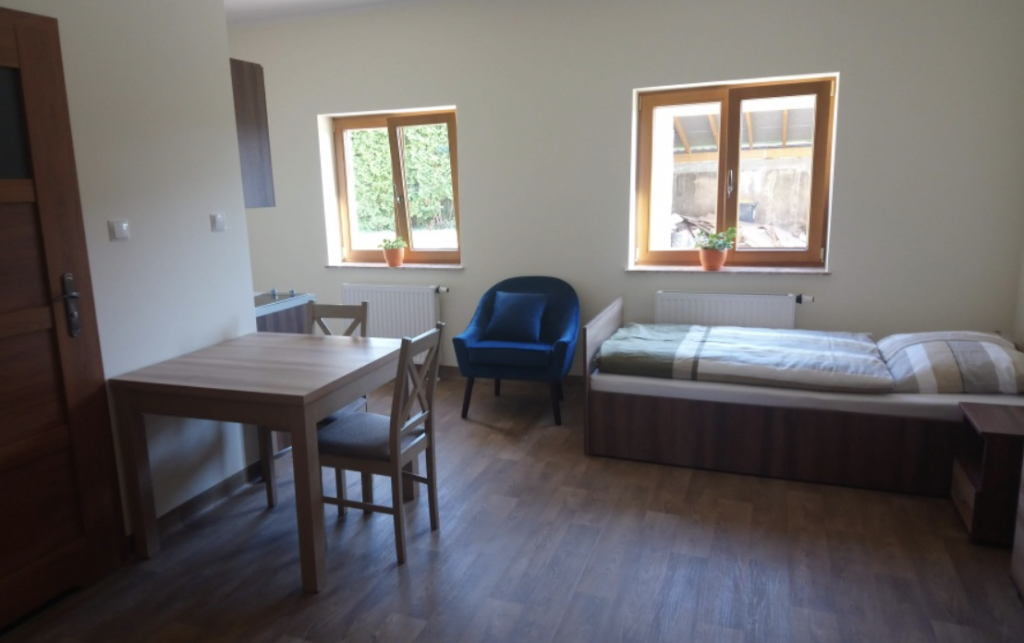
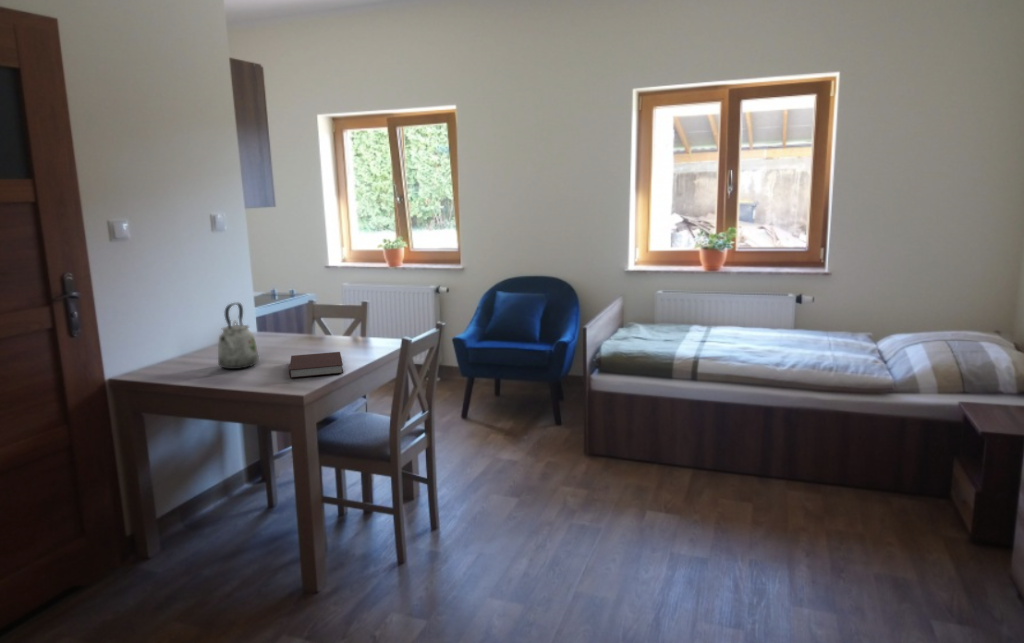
+ notebook (316, 364)
+ kettle (233, 336)
